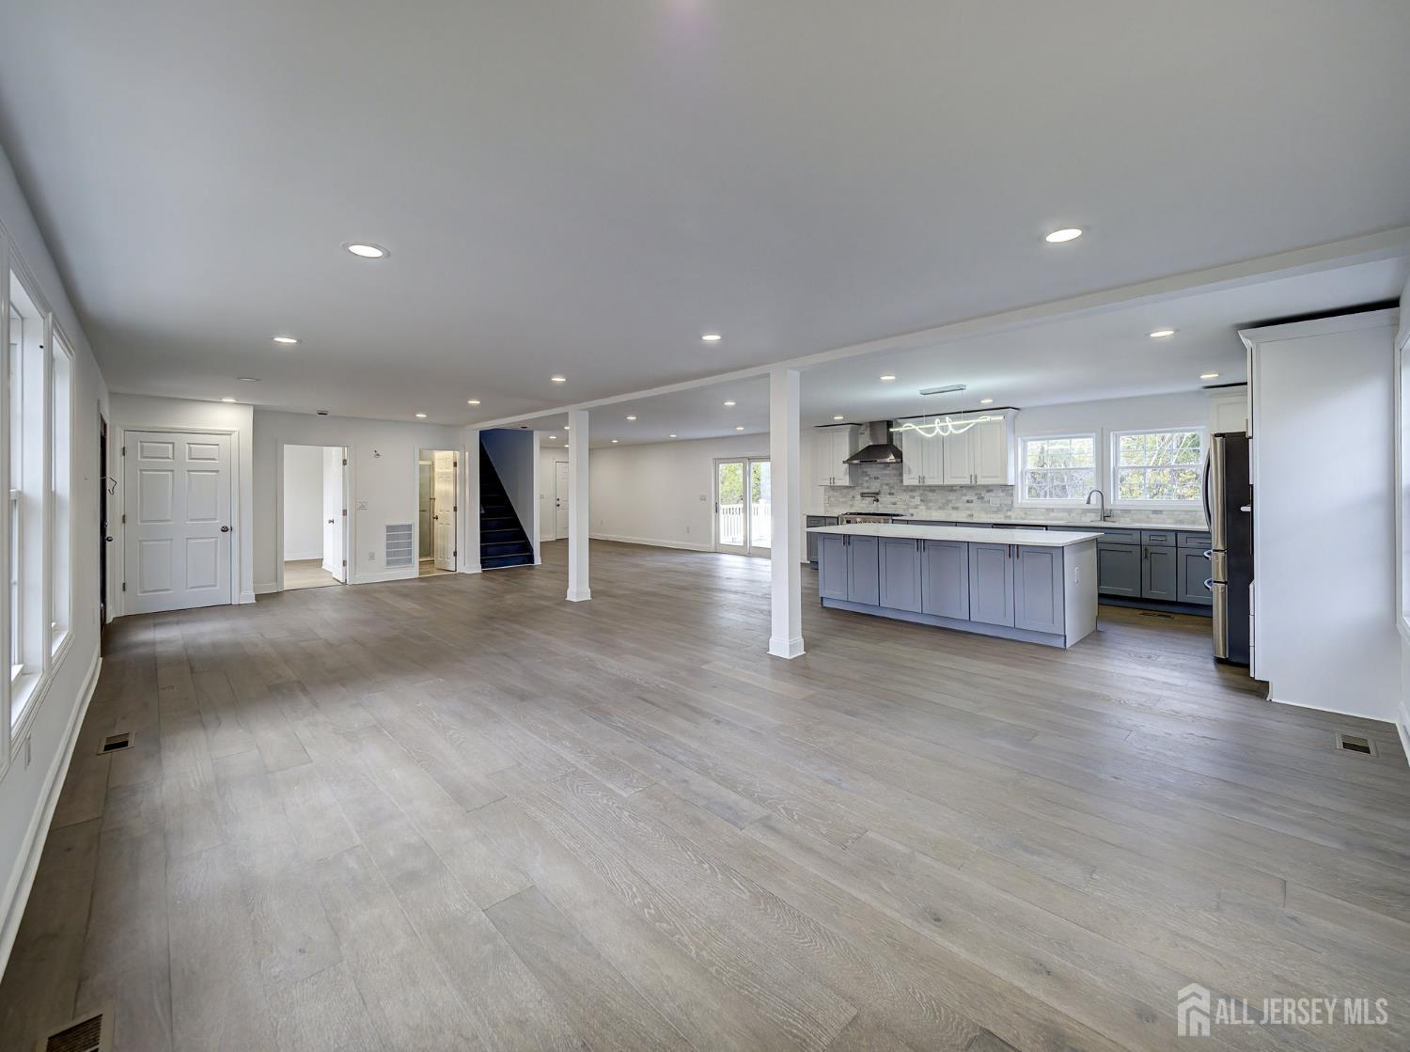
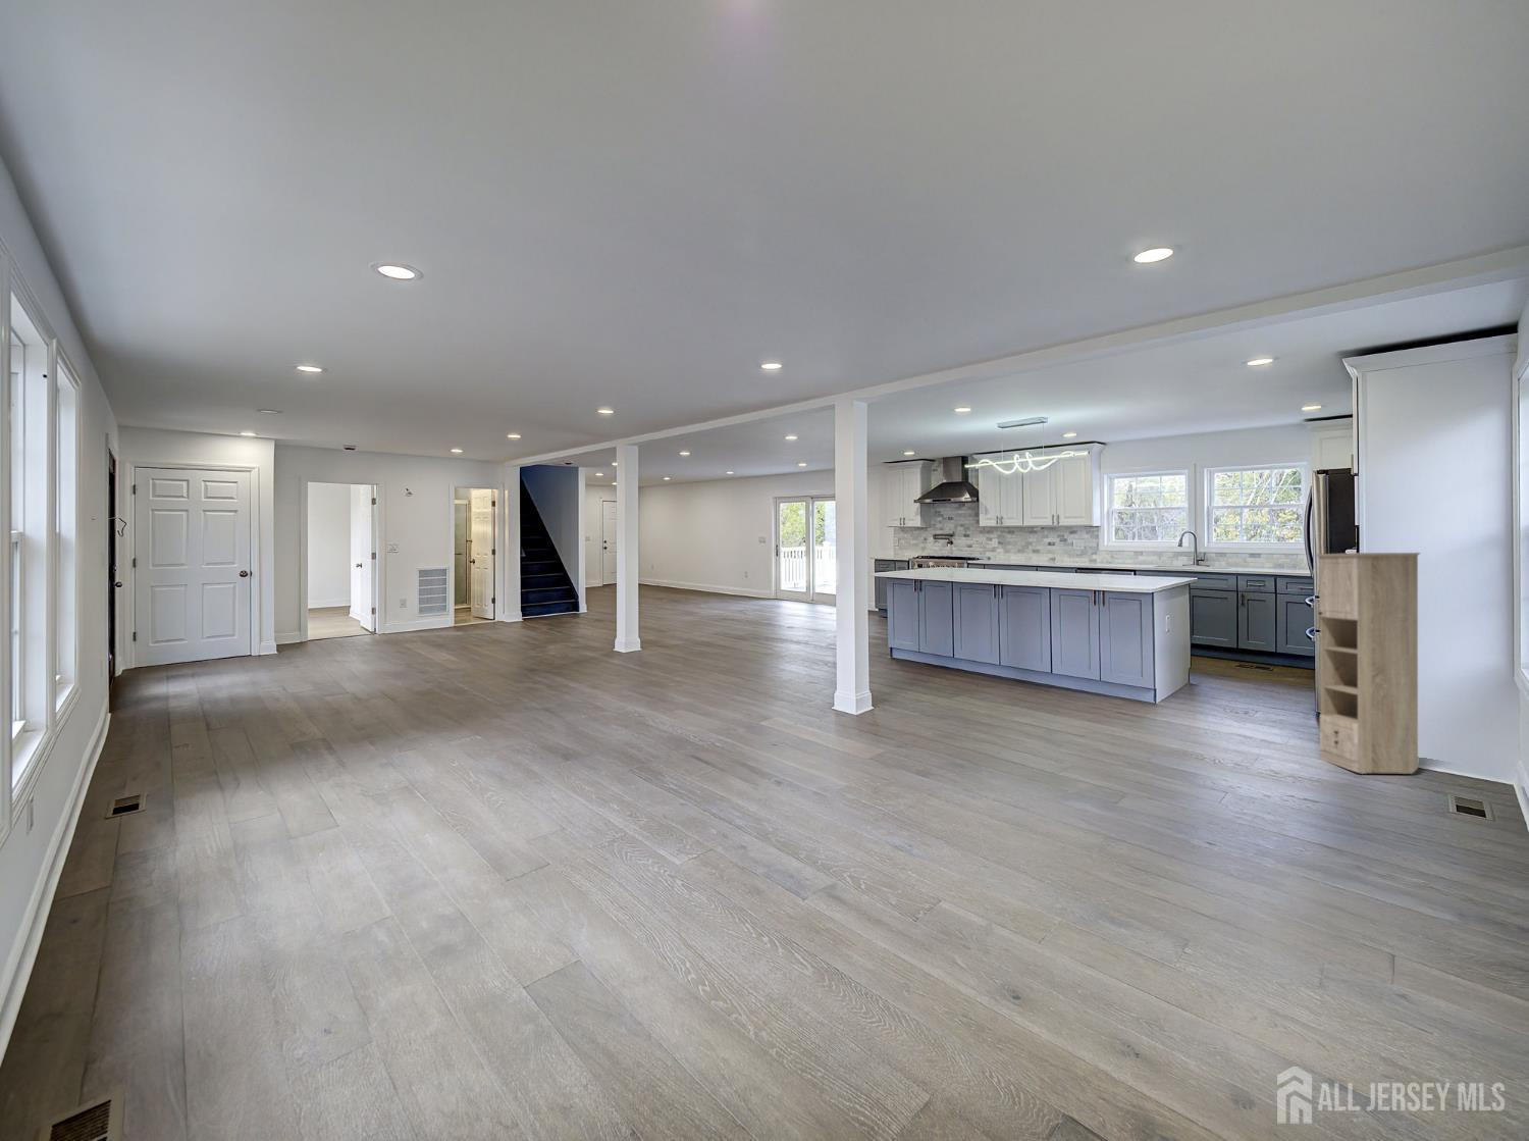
+ storage cabinet (1365, 659)
